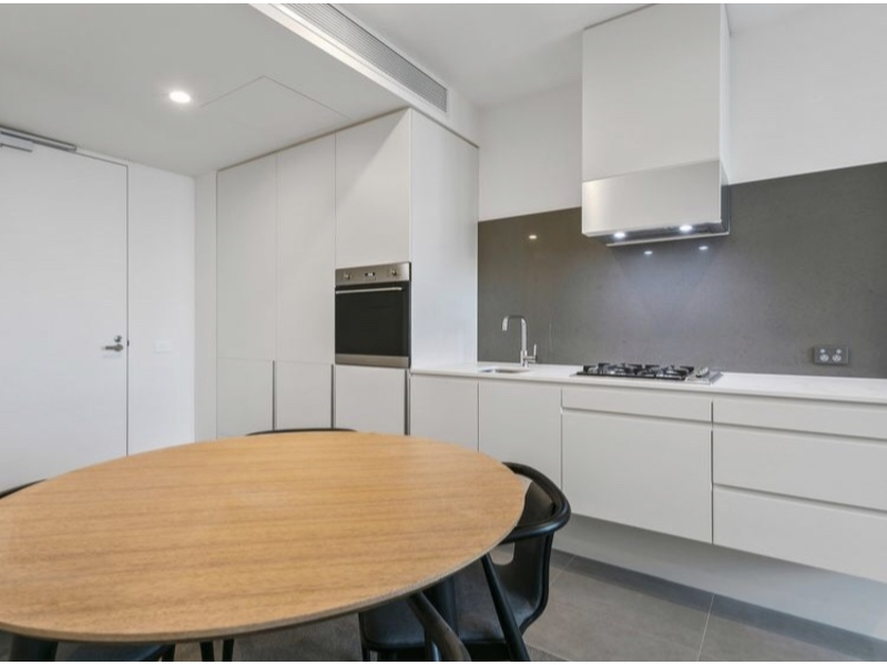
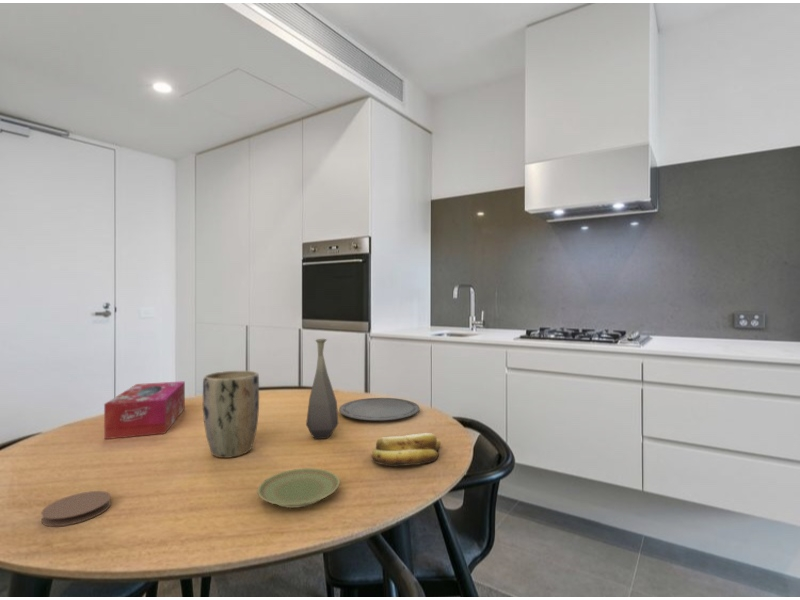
+ coaster (77, 507)
+ plate (379, 409)
+ banana (406, 441)
+ tissue box (149, 406)
+ plant pot (231, 412)
+ plate (299, 489)
+ bottle (321, 387)
